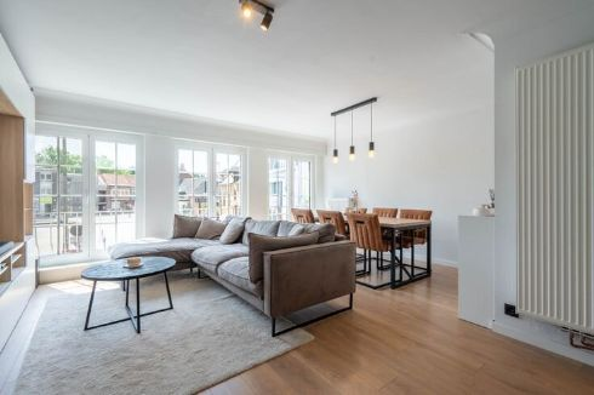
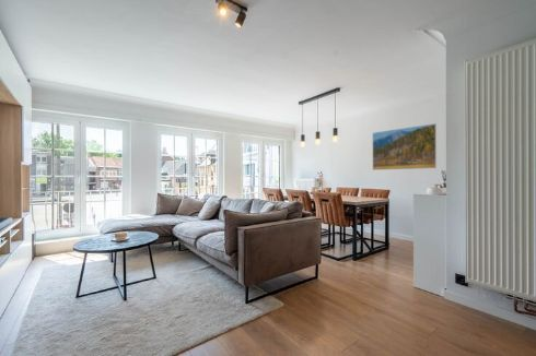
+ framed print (401, 149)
